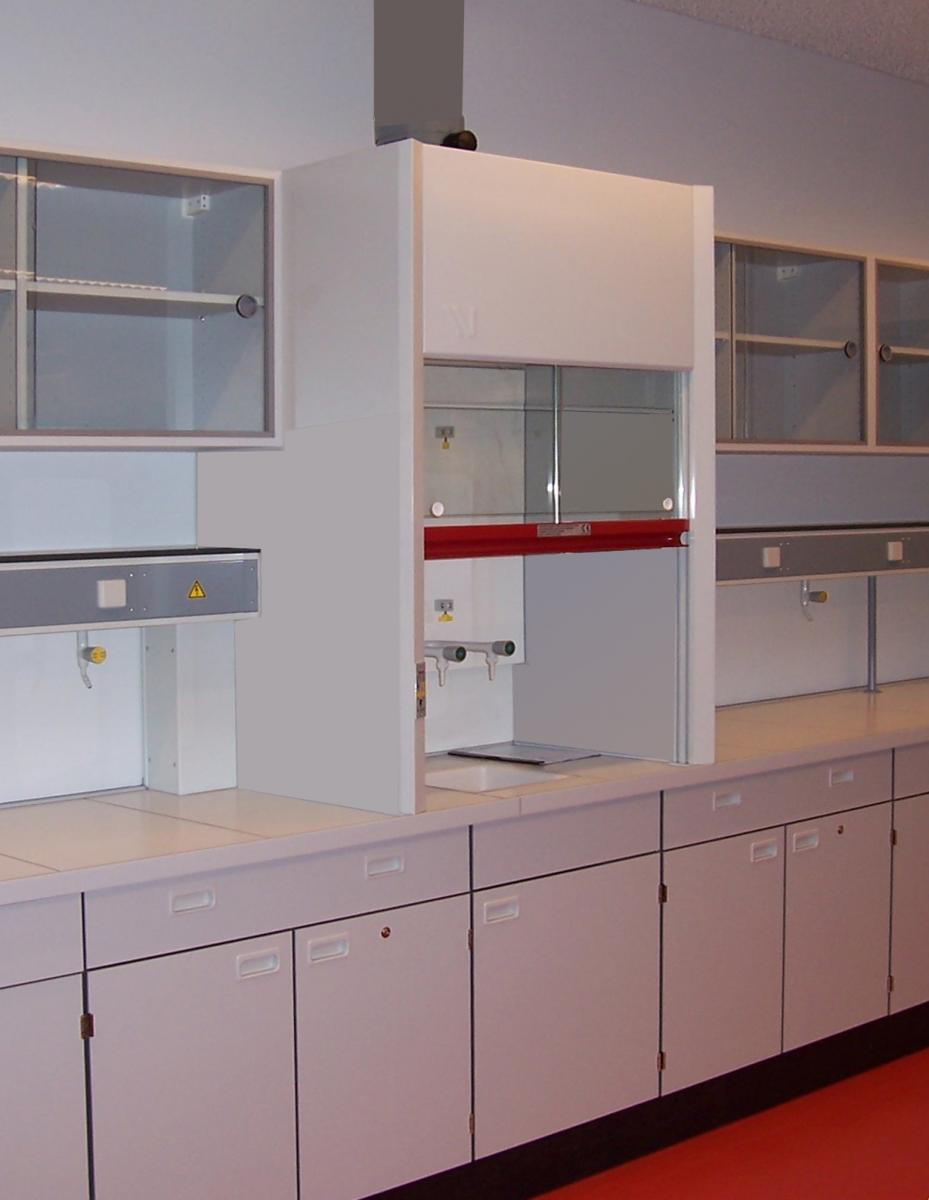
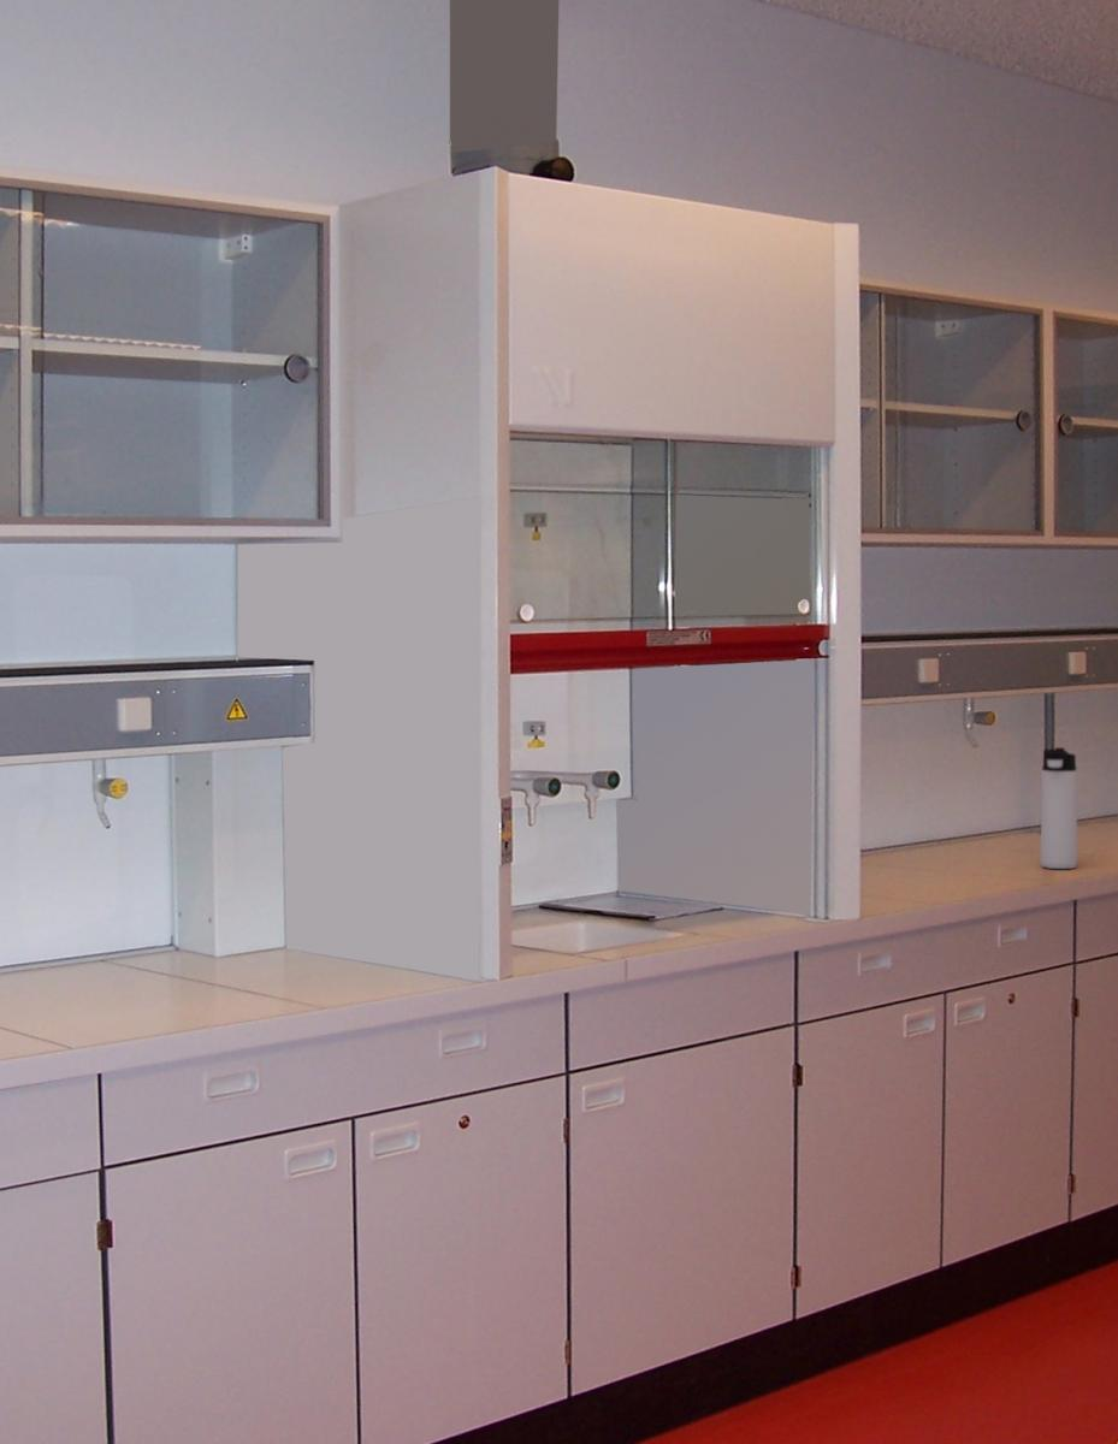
+ thermos bottle (1057, 807)
